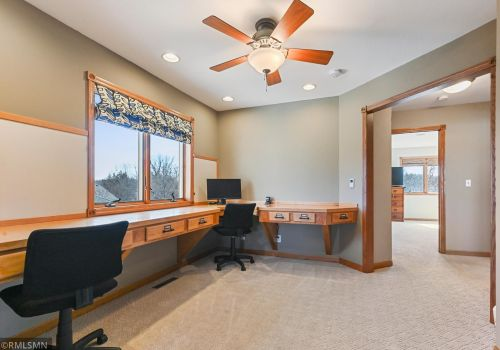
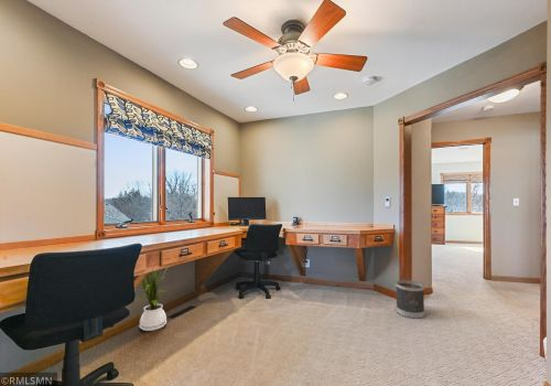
+ wastebasket (409, 298)
+ house plant (150, 288)
